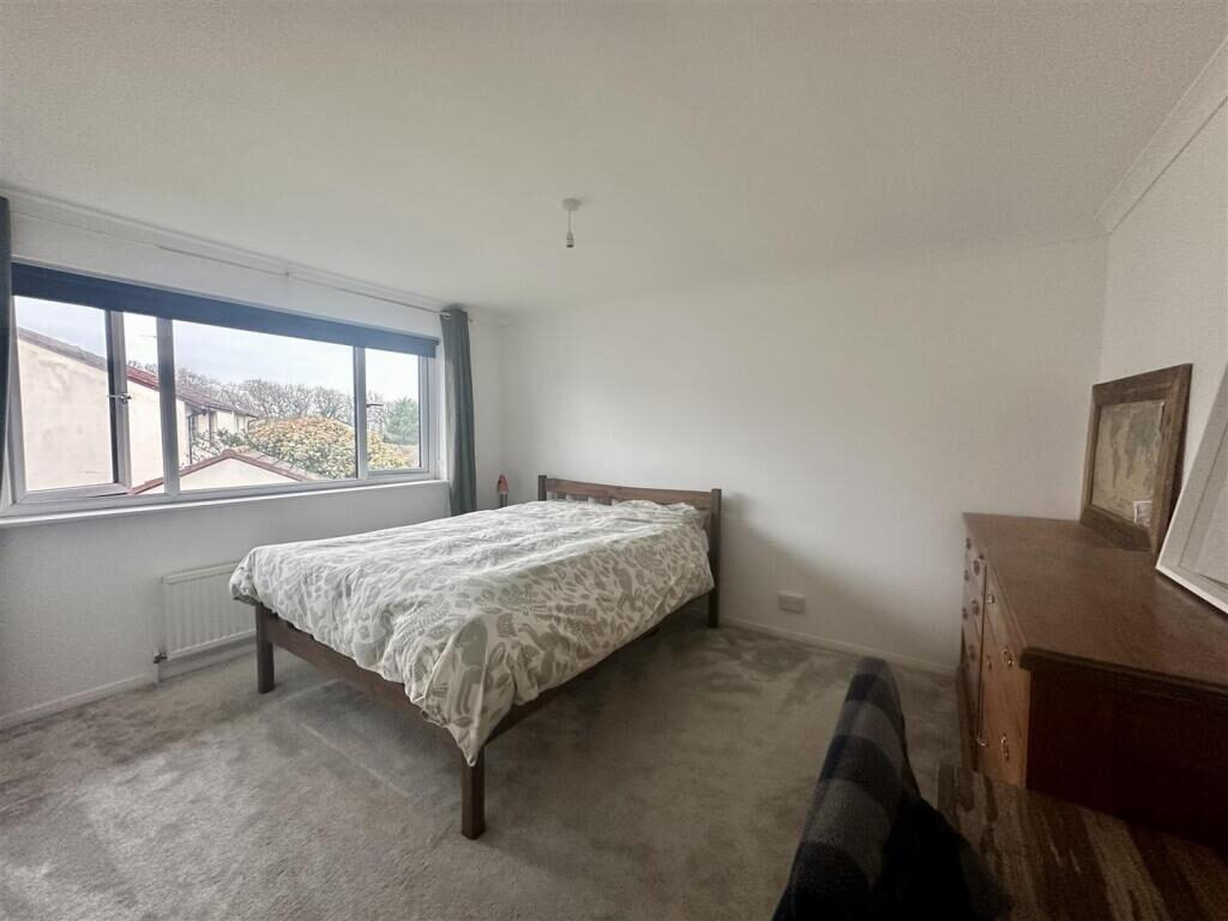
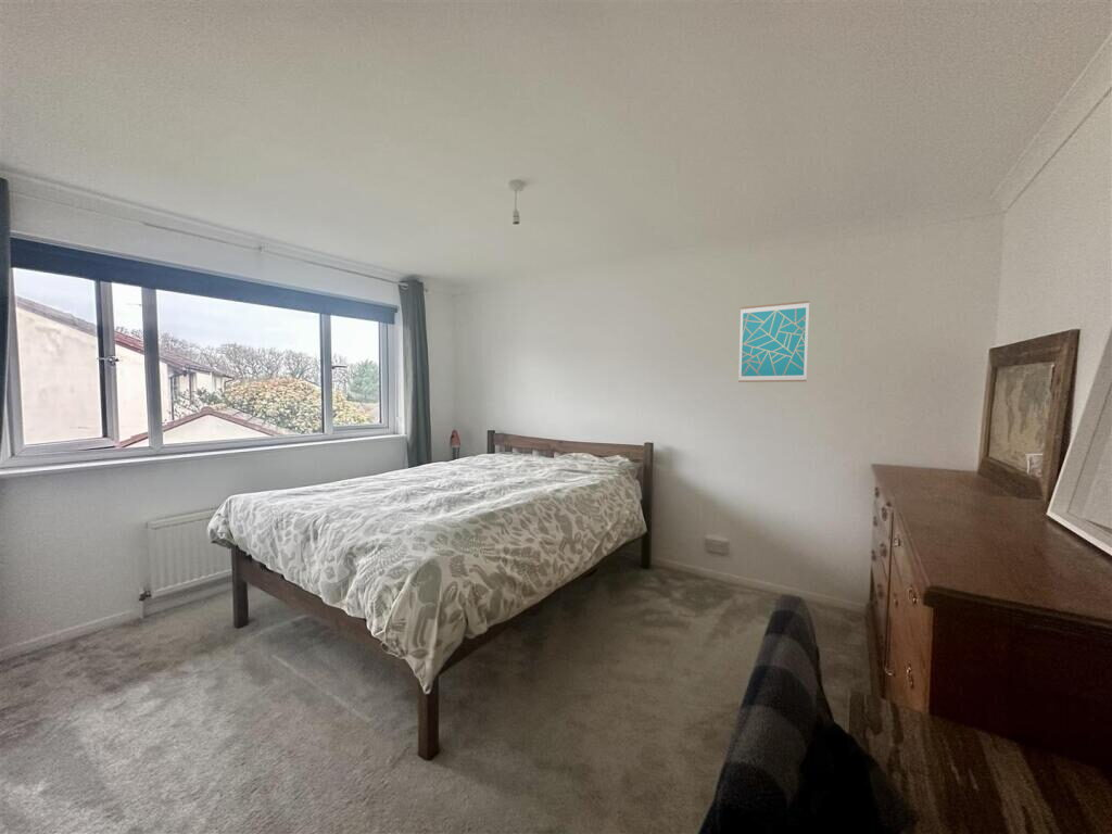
+ wall art (772, 343)
